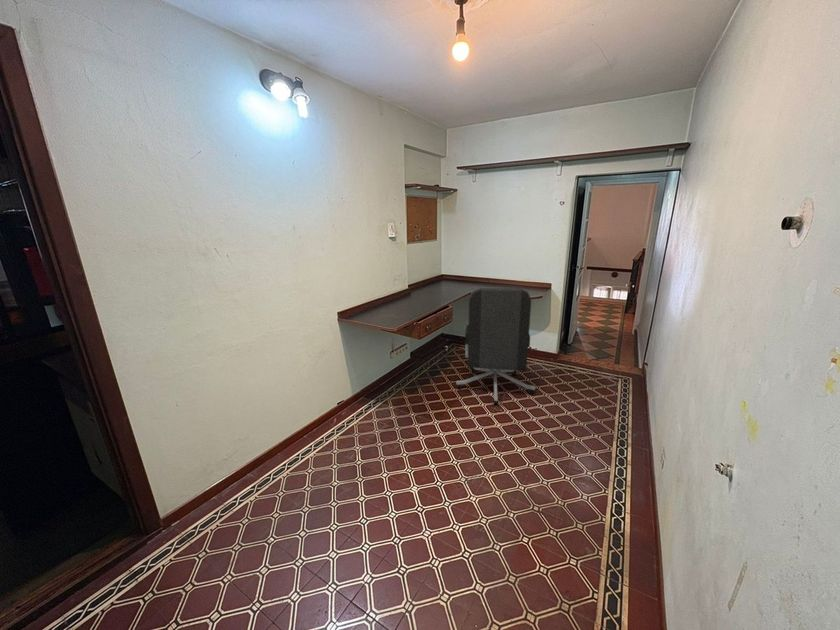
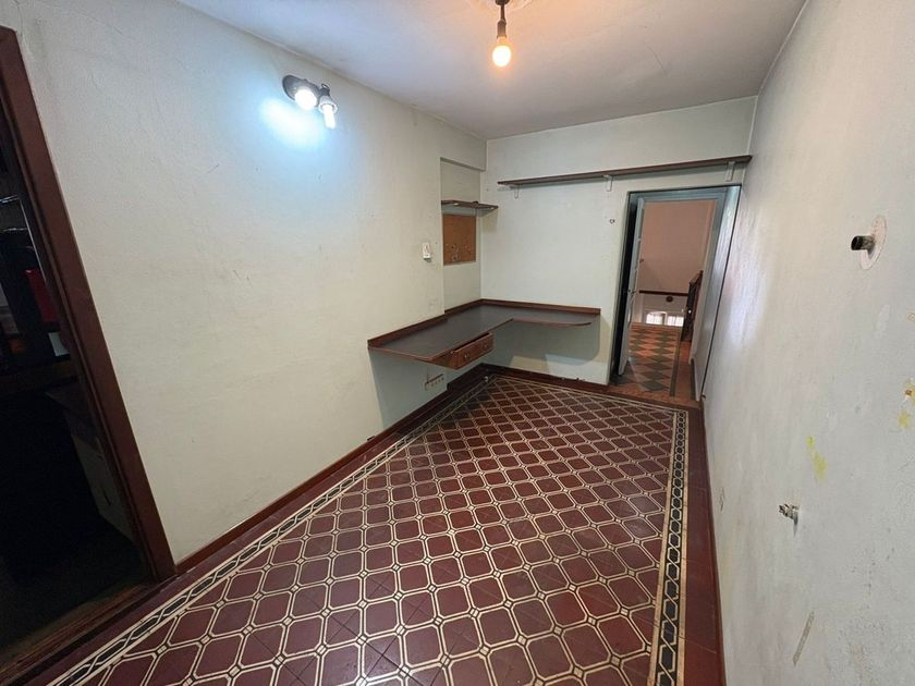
- office chair (496, 338)
